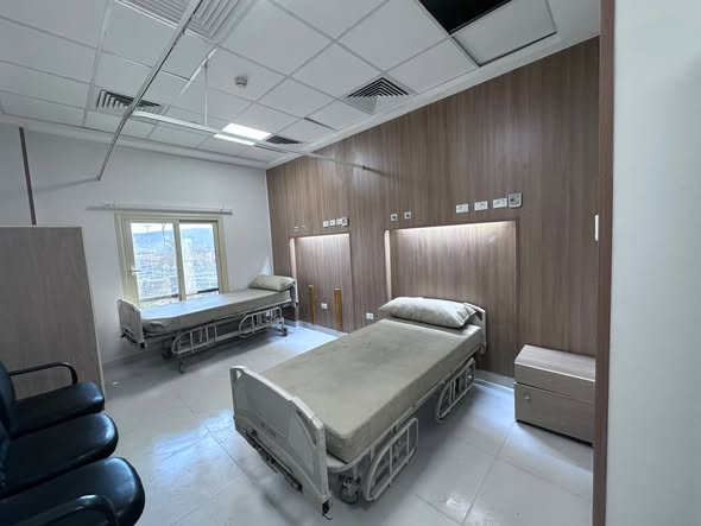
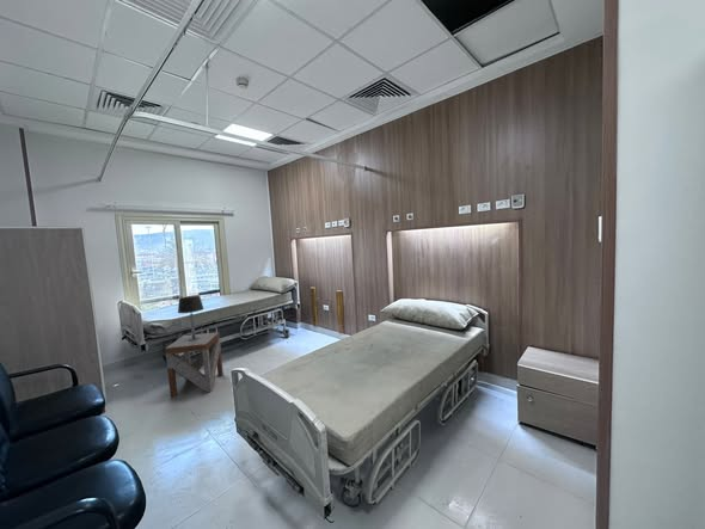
+ table lamp (191, 318)
+ side table (196, 362)
